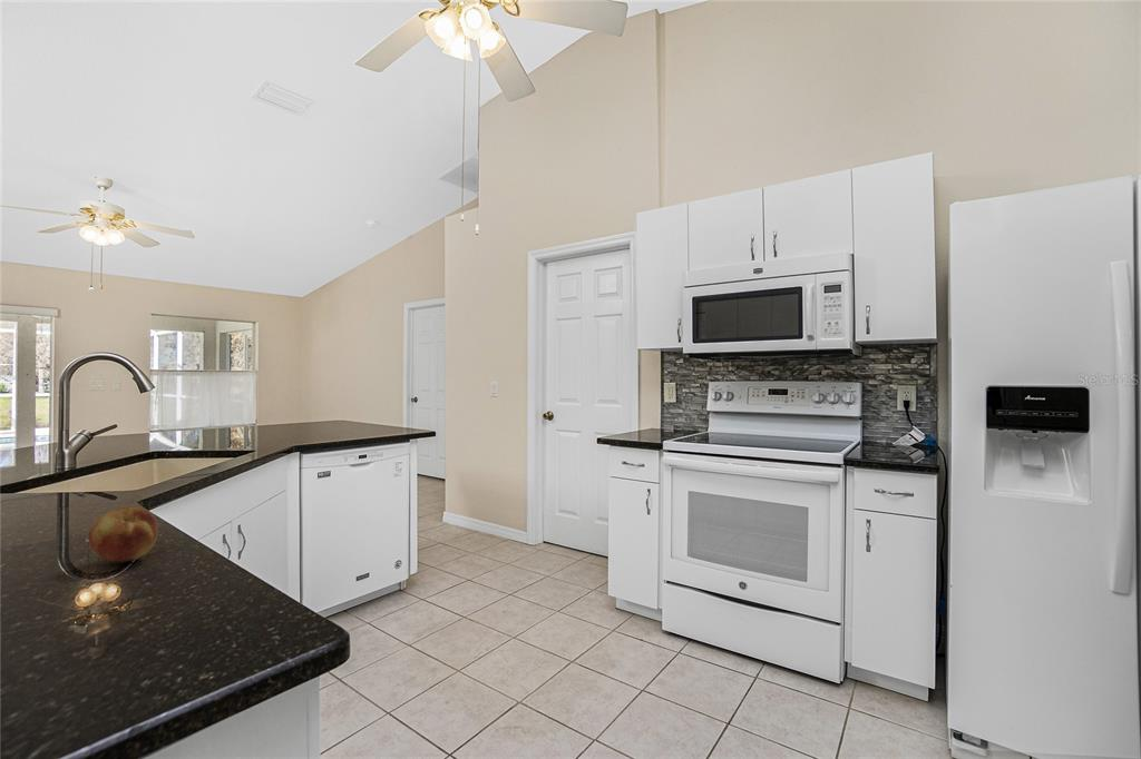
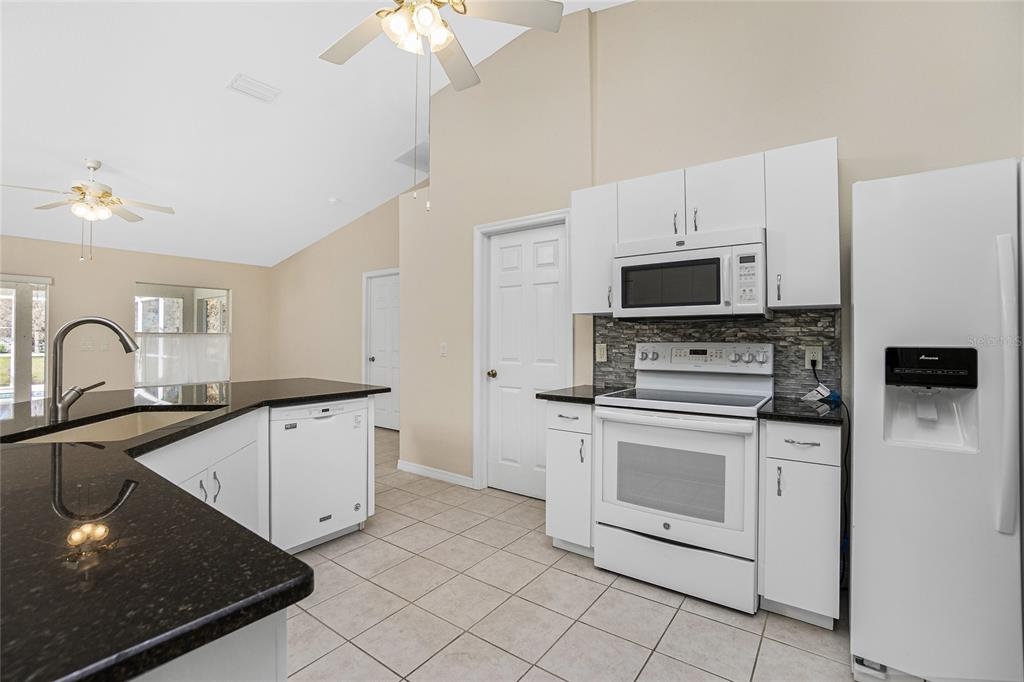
- fruit (124, 534)
